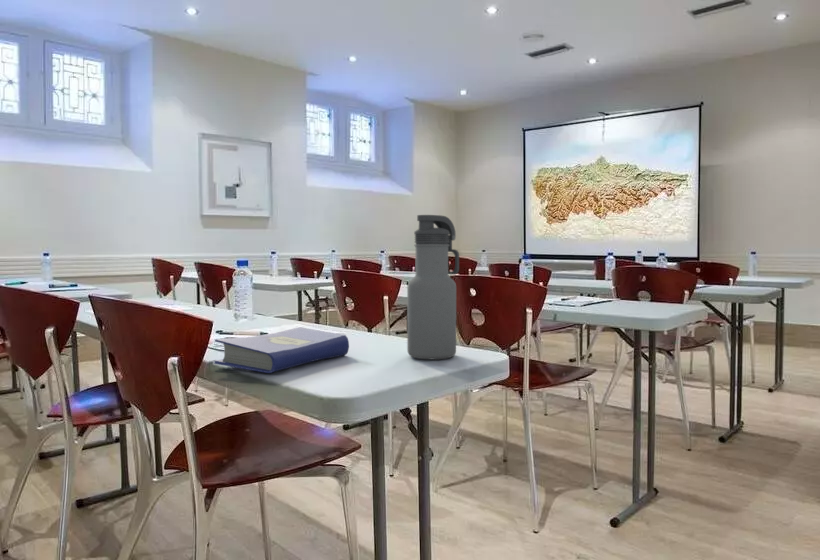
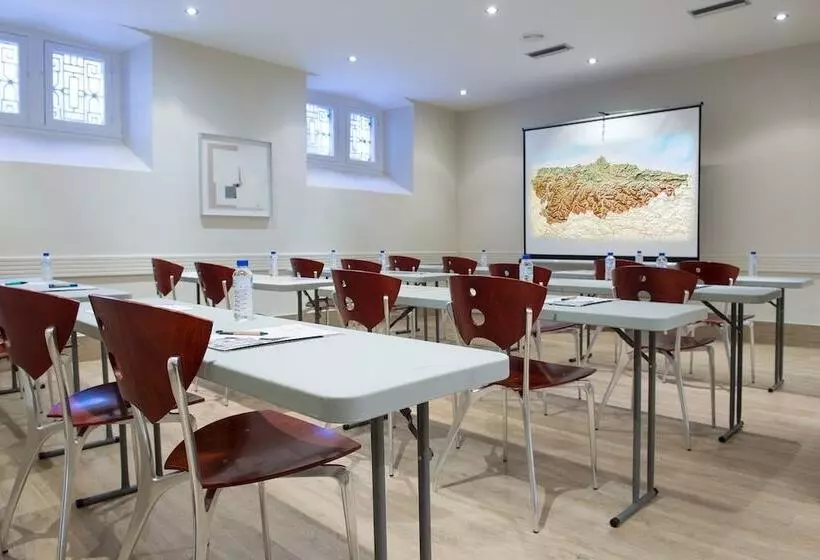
- hardcover book (286, 347)
- water bottle (432, 286)
